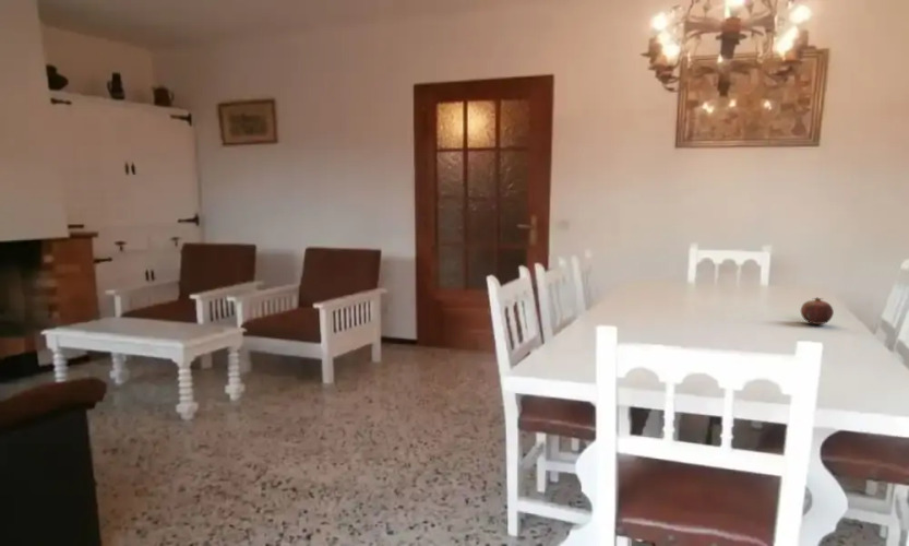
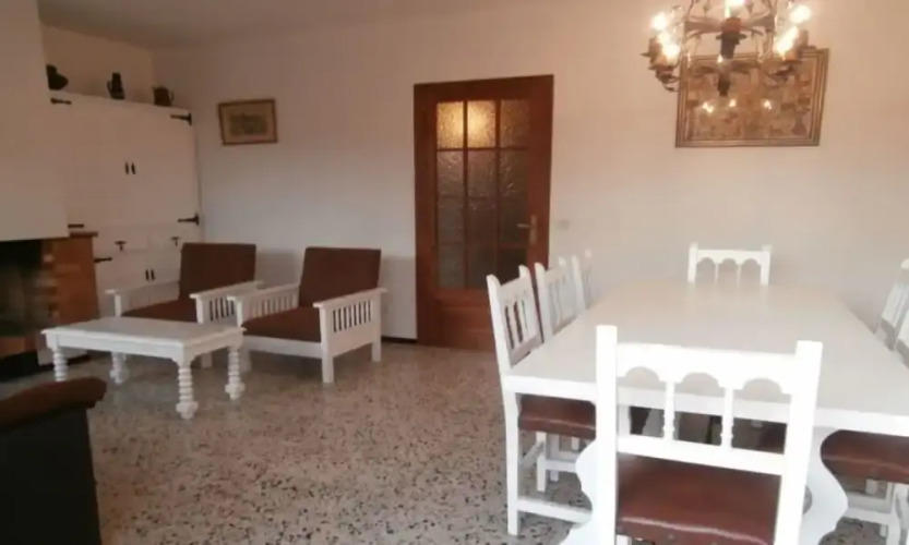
- fruit (816, 310)
